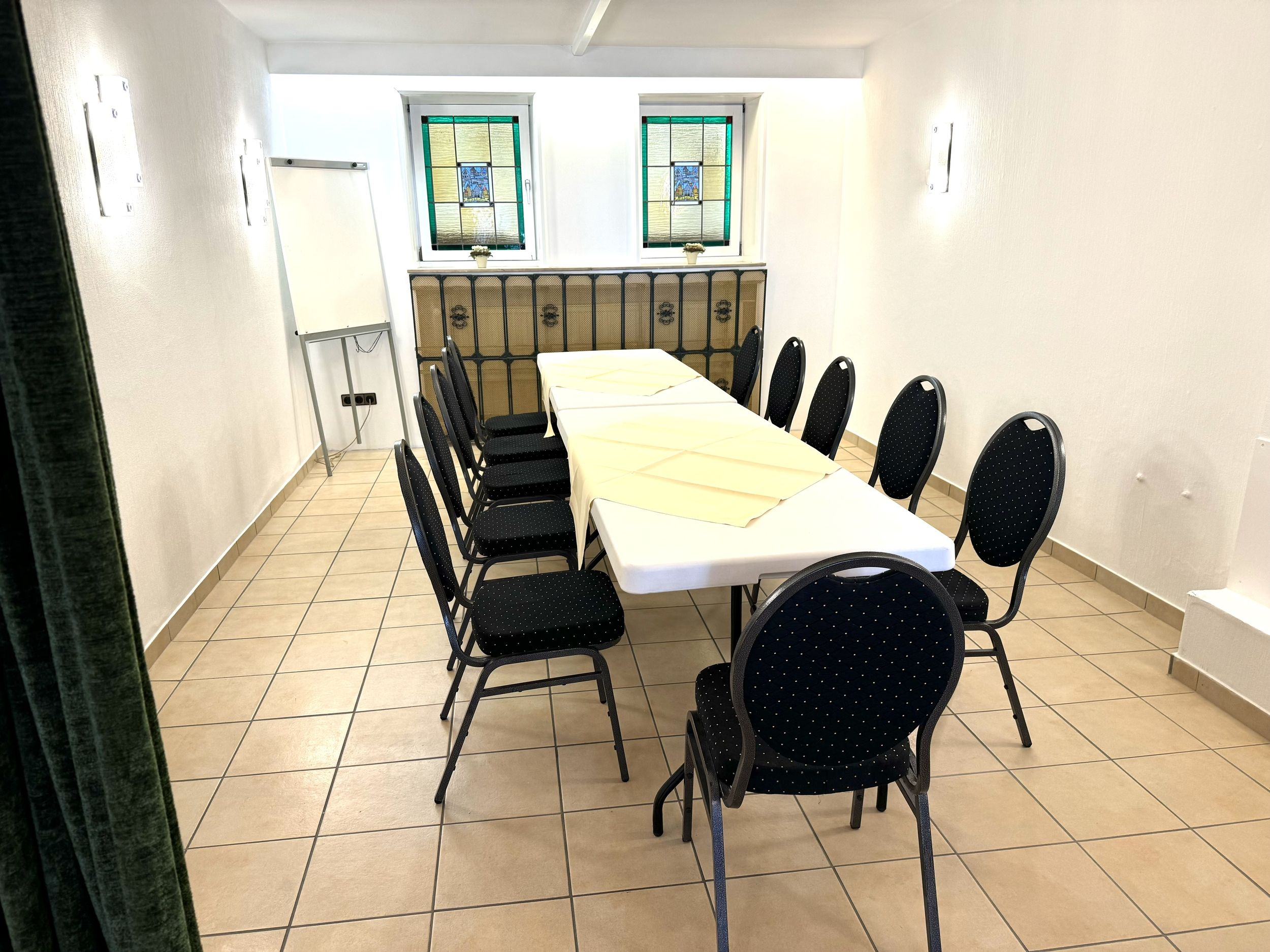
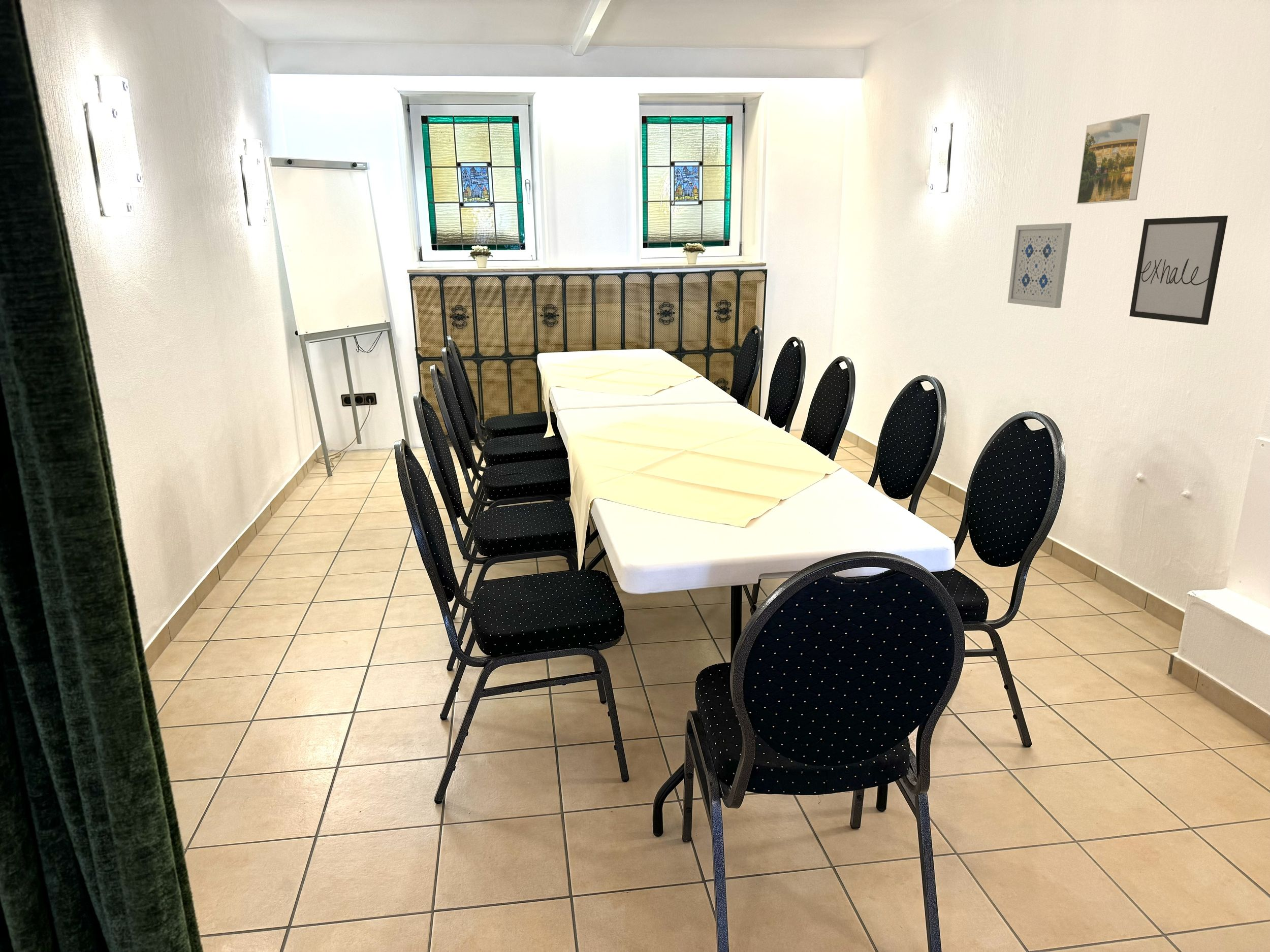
+ wall art (1037, 265)
+ wall art (1174, 270)
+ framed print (1111, 161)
